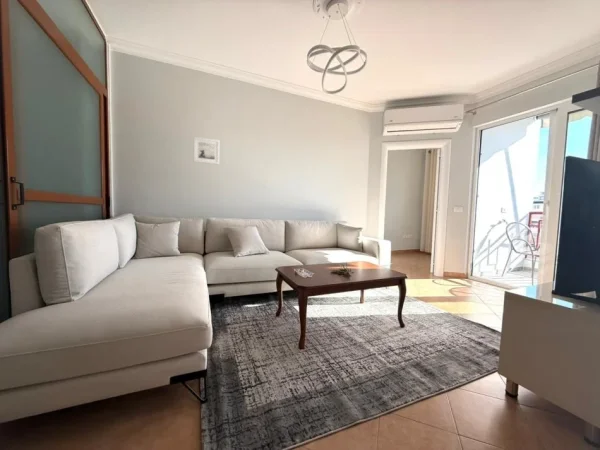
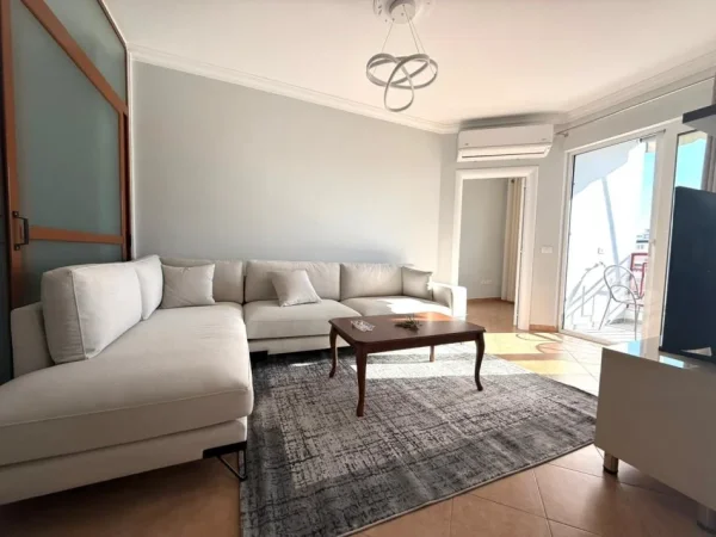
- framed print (206, 150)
